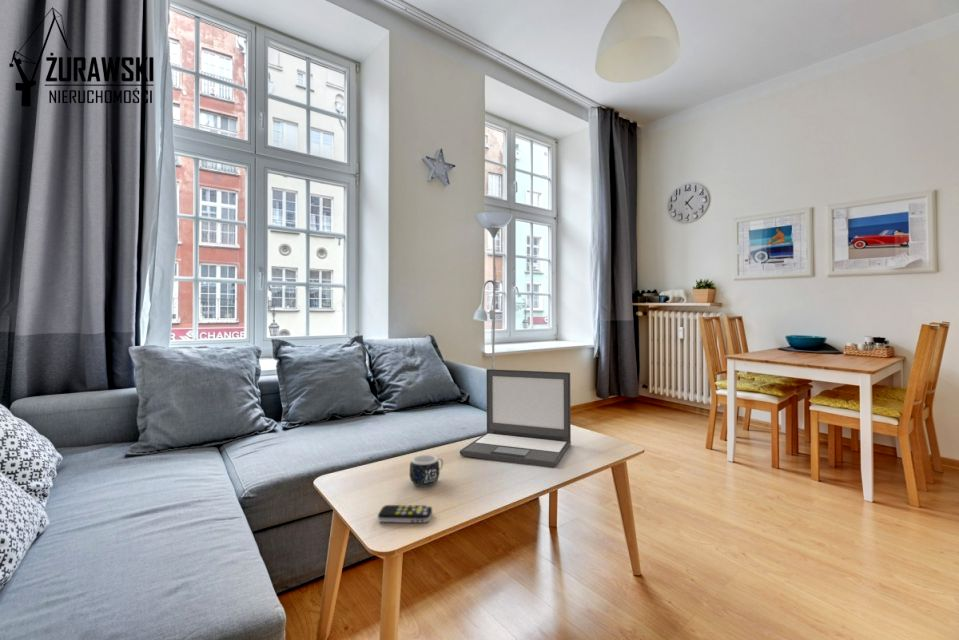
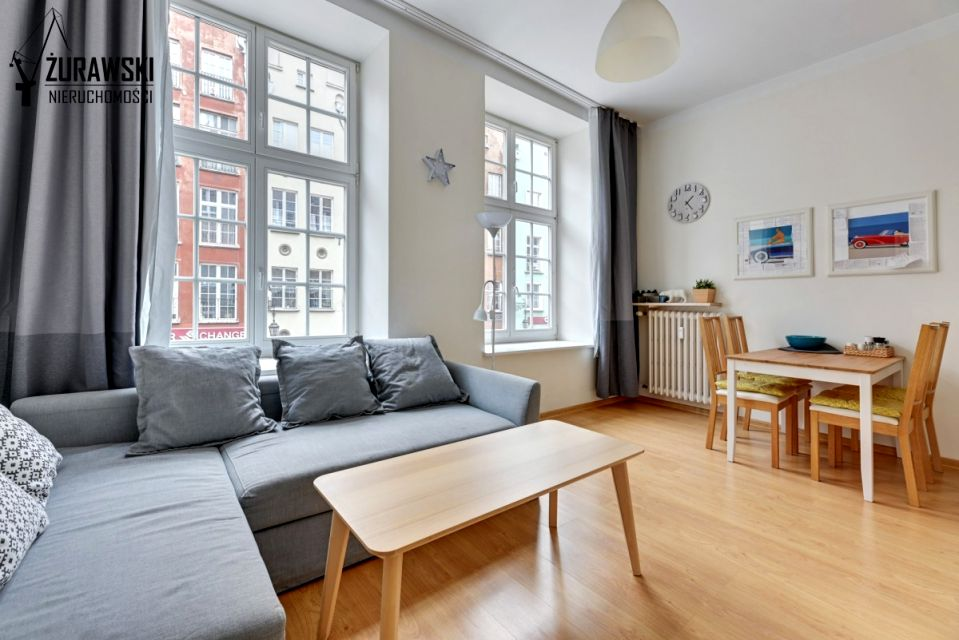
- laptop (517, 412)
- mug (428, 469)
- remote control (405, 513)
